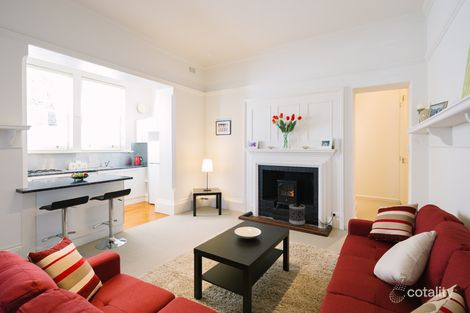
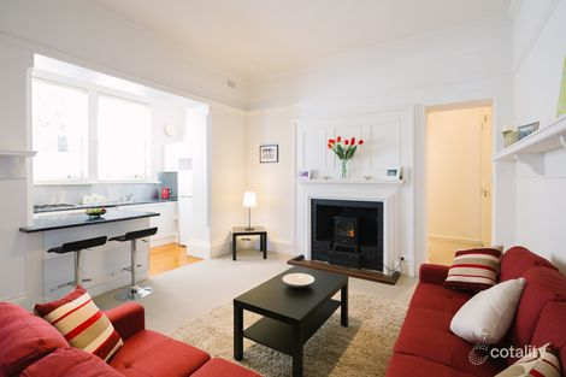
- wastebasket (296, 214)
